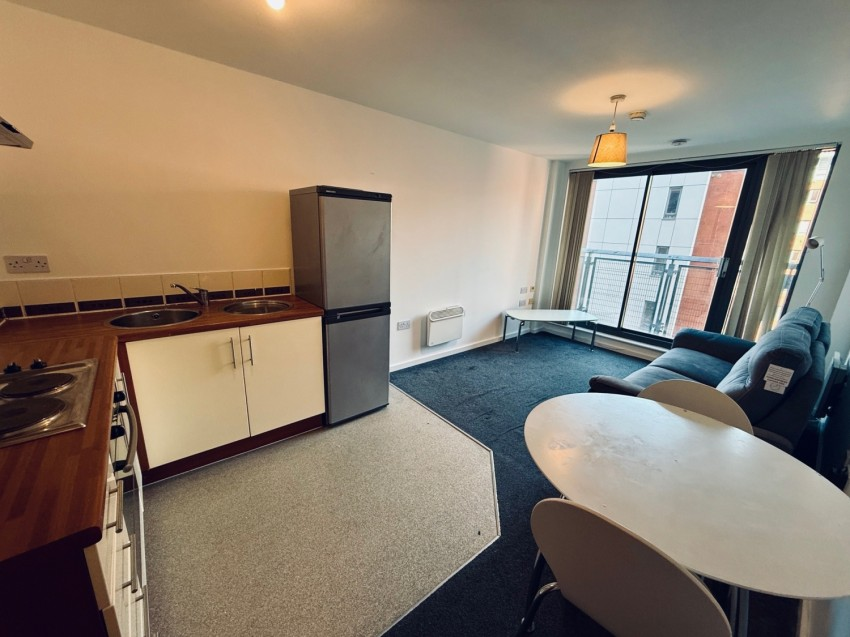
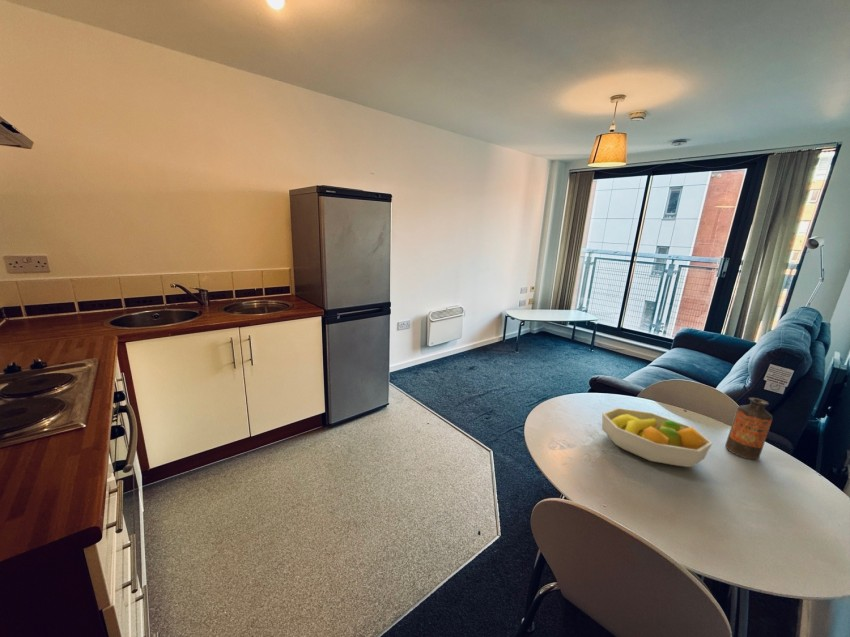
+ fruit bowl (652, 433)
+ bottle (749, 426)
